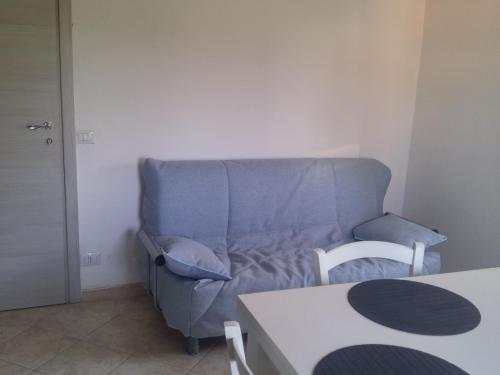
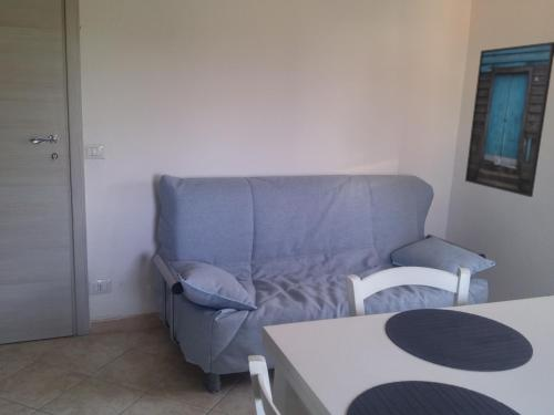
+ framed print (505, 120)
